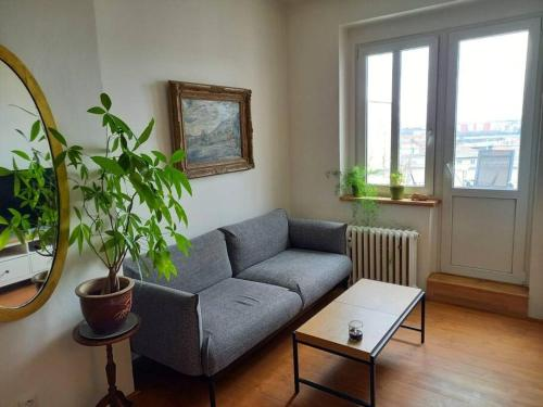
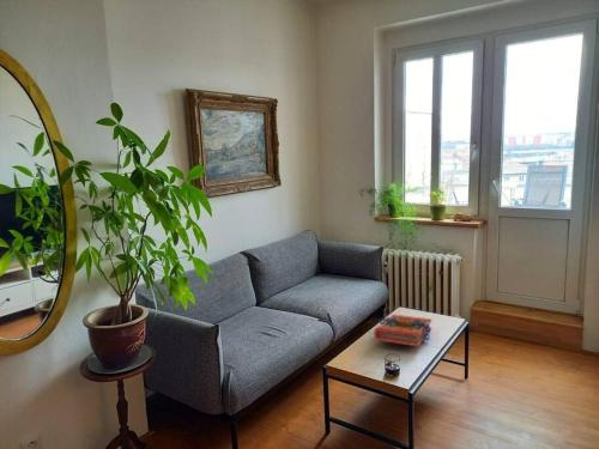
+ book (404, 328)
